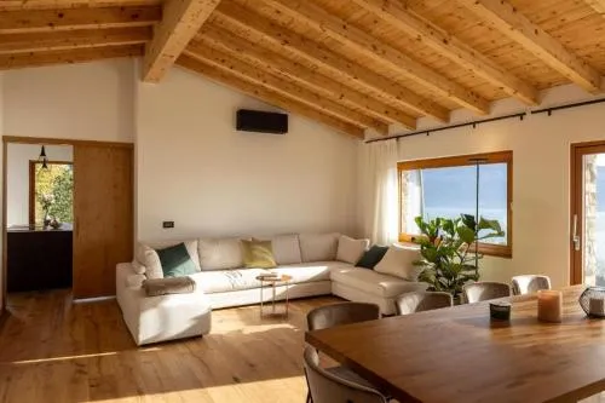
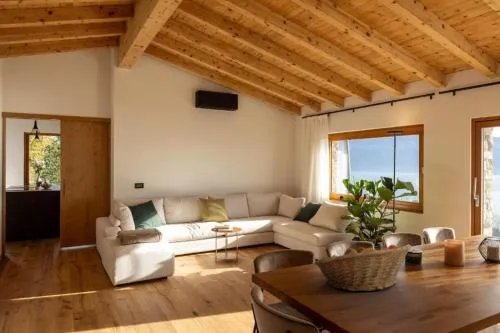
+ fruit basket (363, 262)
